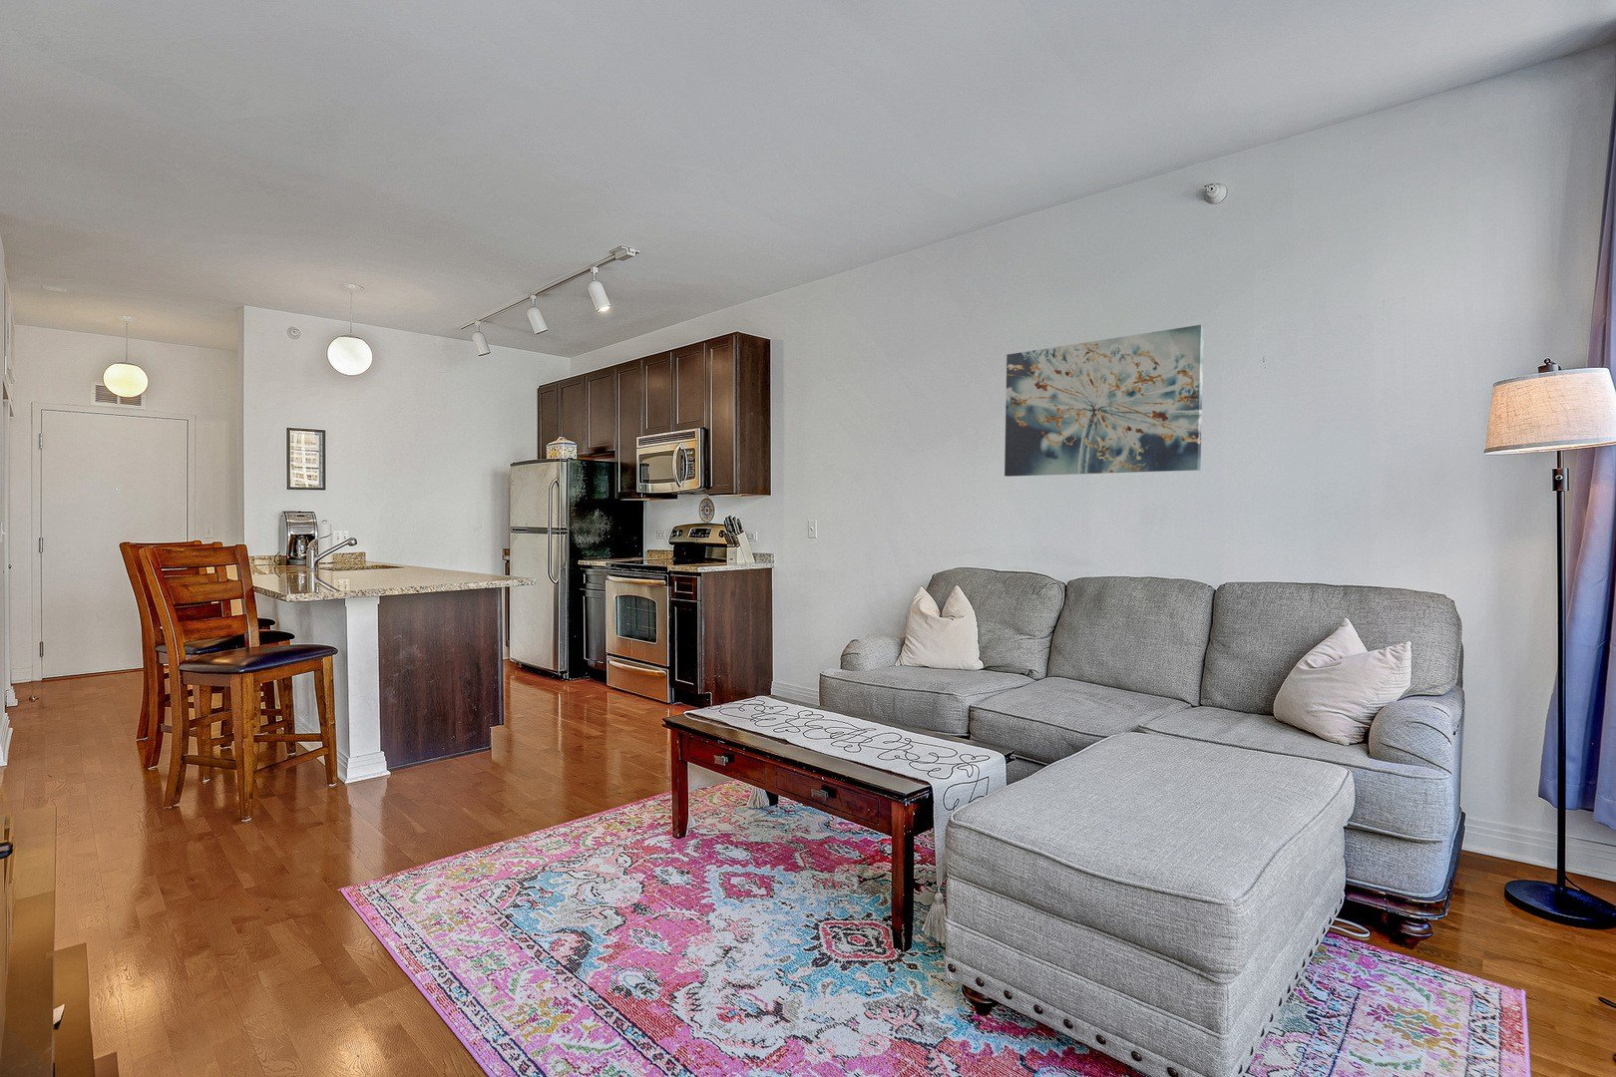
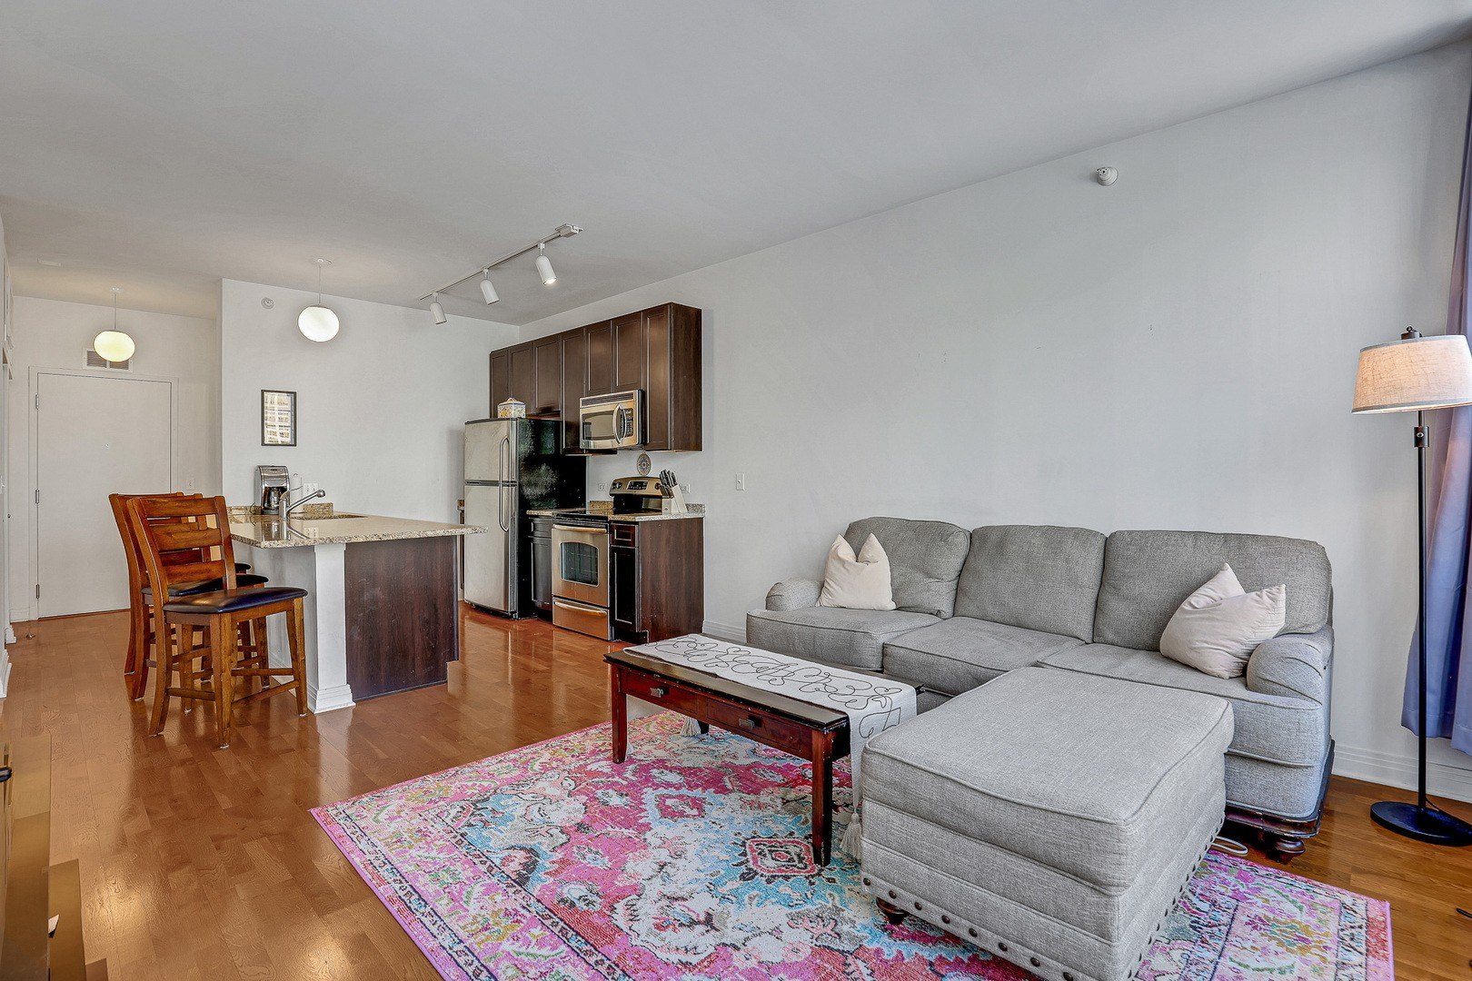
- wall art (1095, 406)
